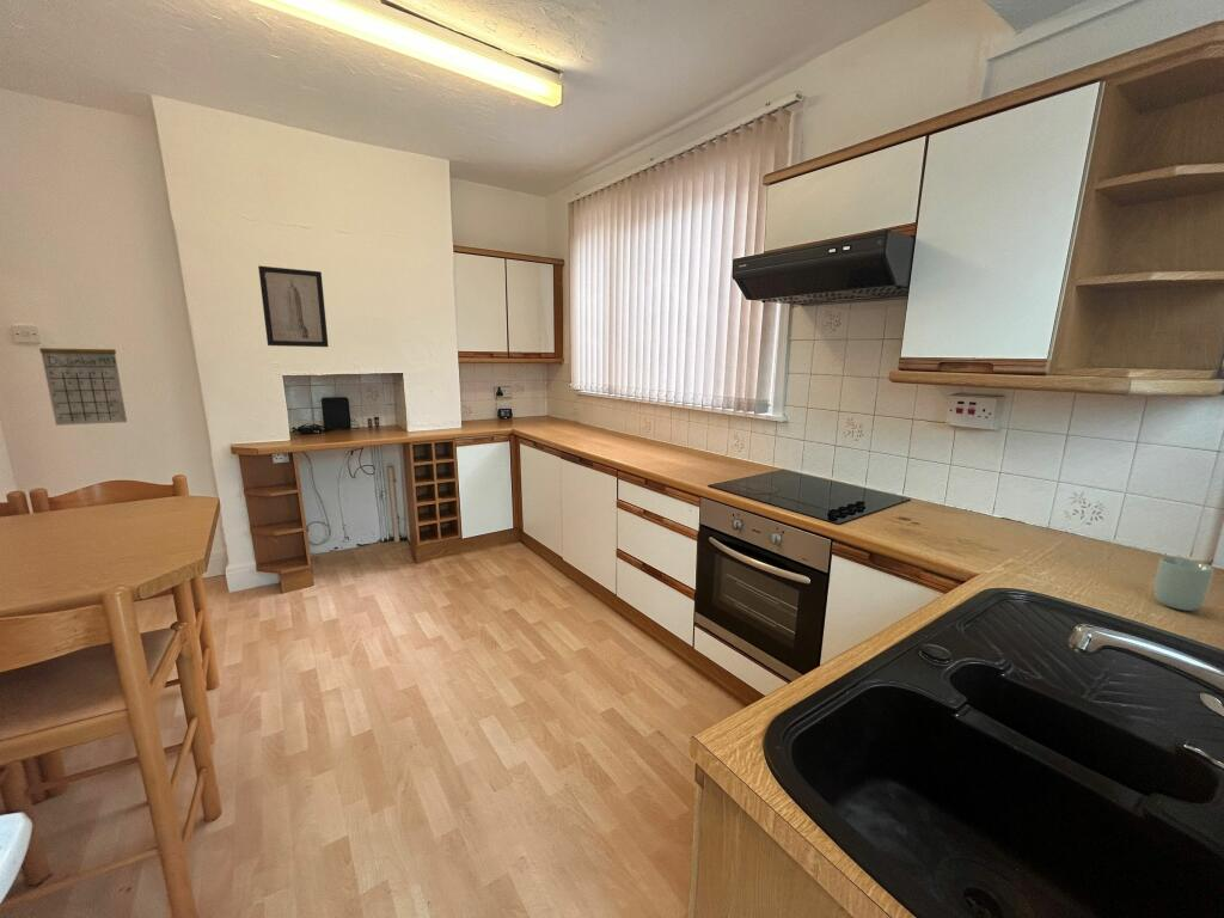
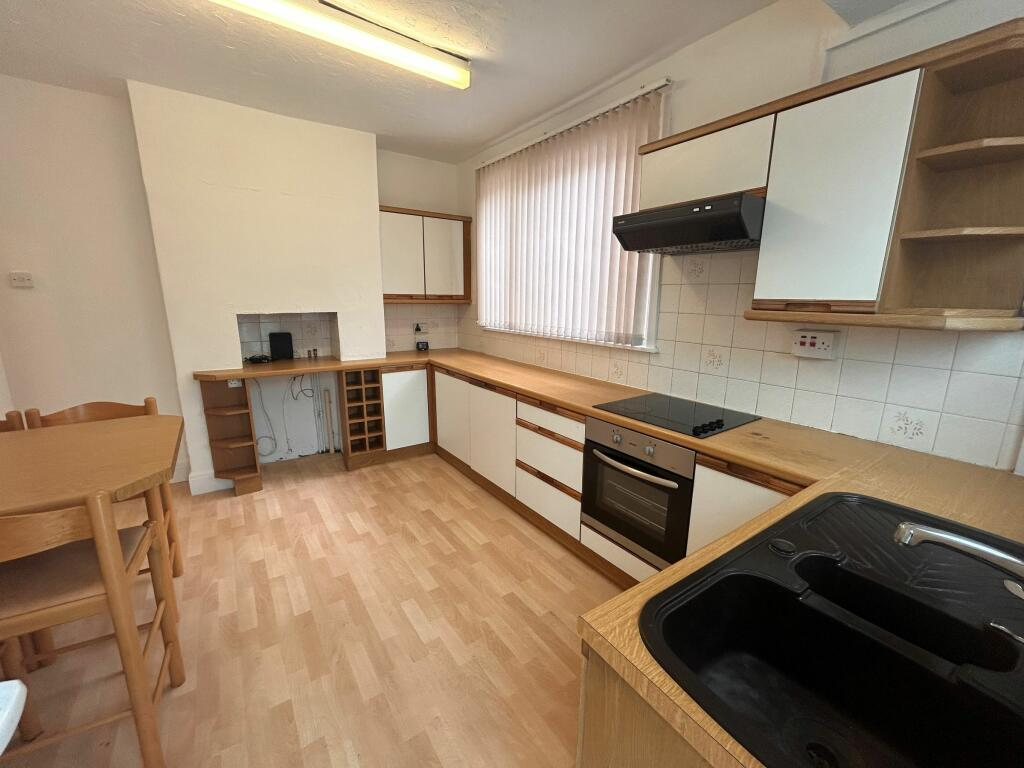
- wall art (294, 307)
- calendar (84, 378)
- cup (1181, 585)
